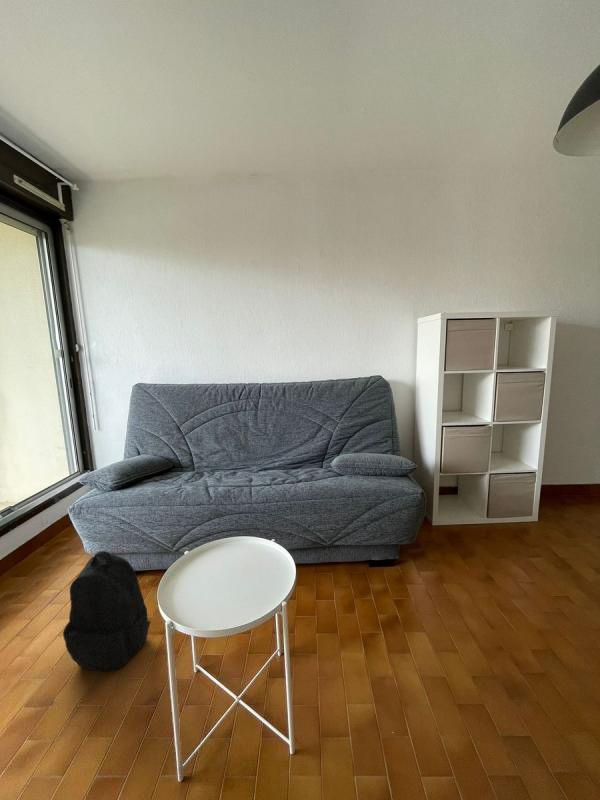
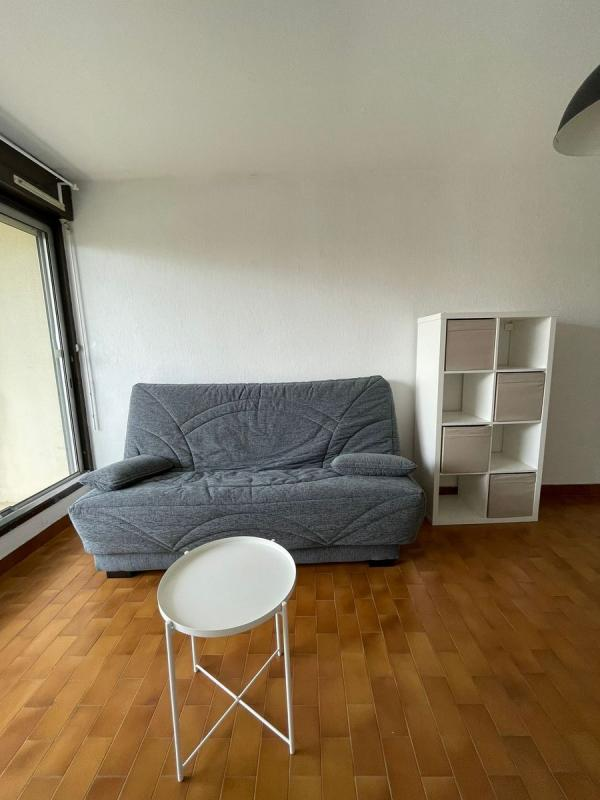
- backpack (106, 602)
